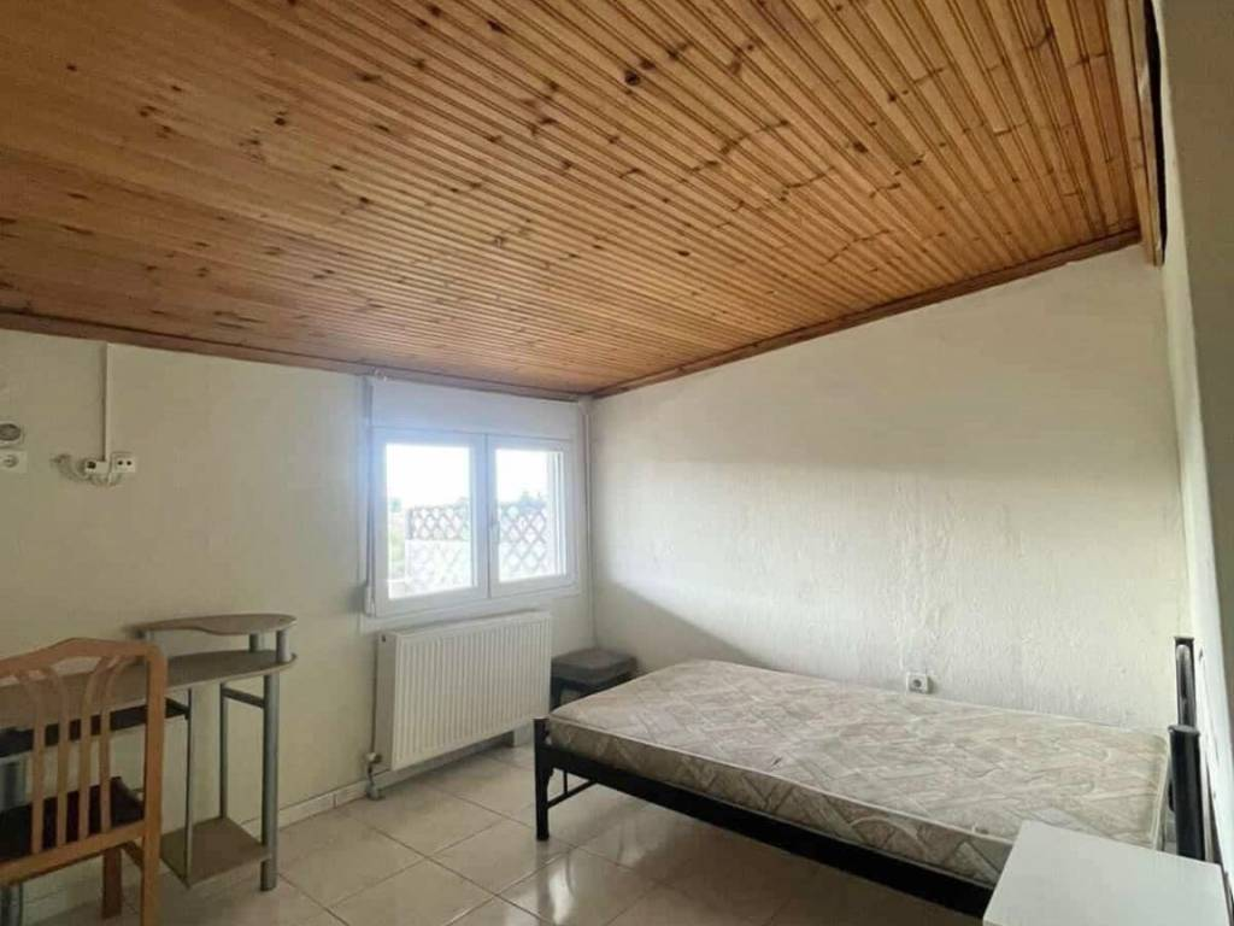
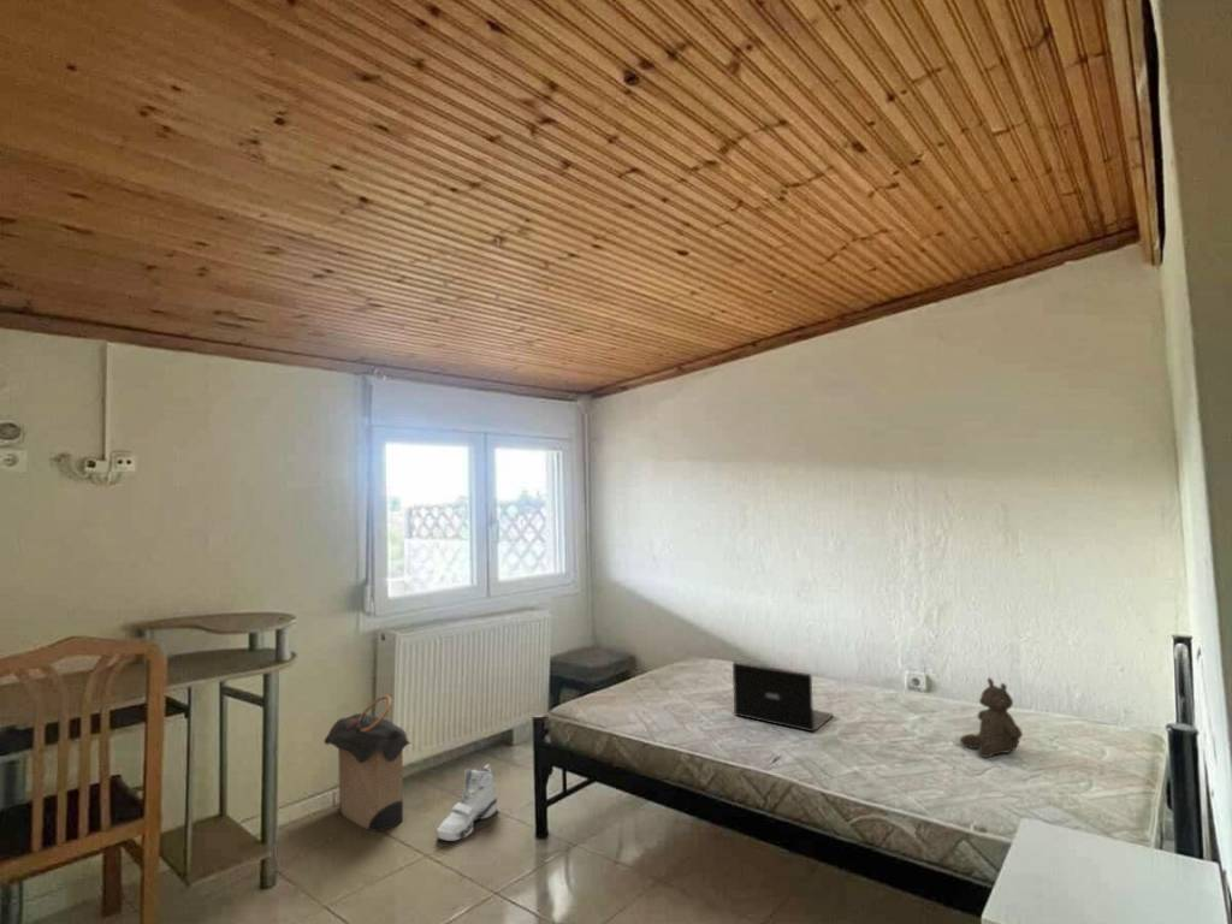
+ laptop (782, 688)
+ laundry hamper (366, 756)
+ teddy bear (989, 716)
+ sneaker (468, 800)
